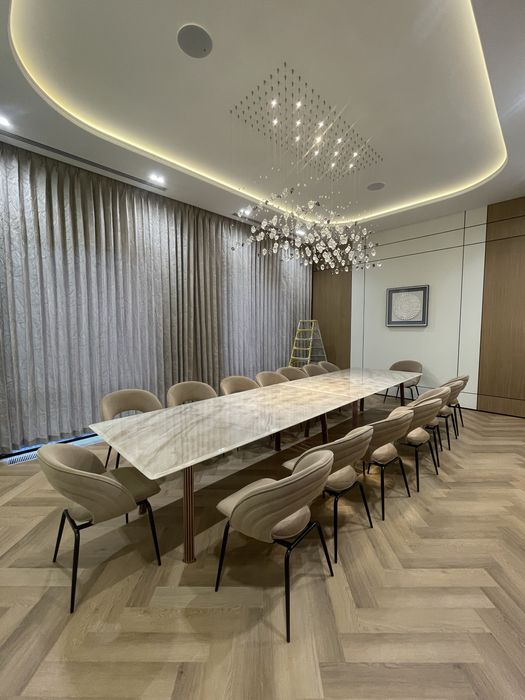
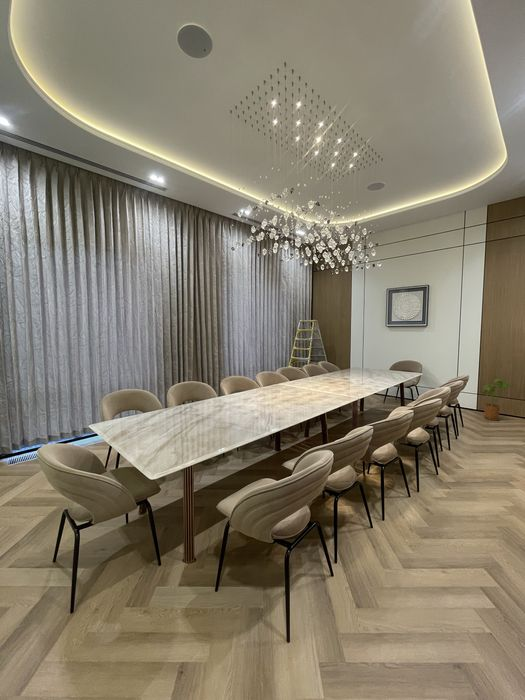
+ house plant (492, 399)
